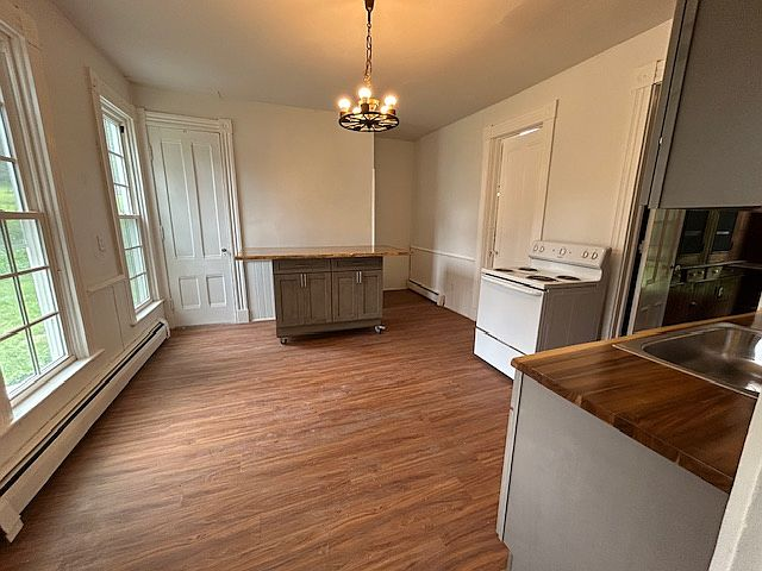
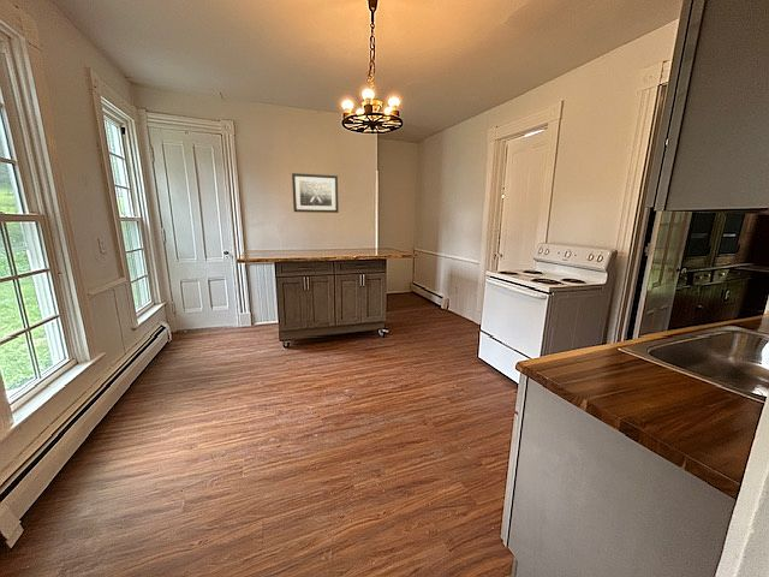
+ wall art (315, 194)
